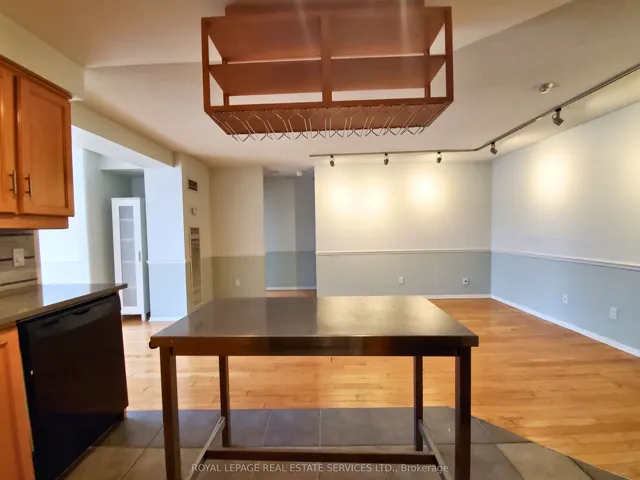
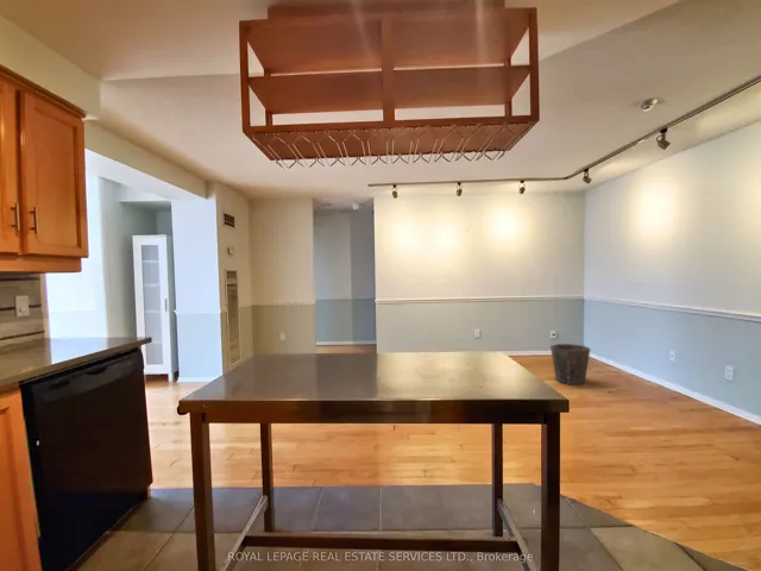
+ waste bin (570, 364)
